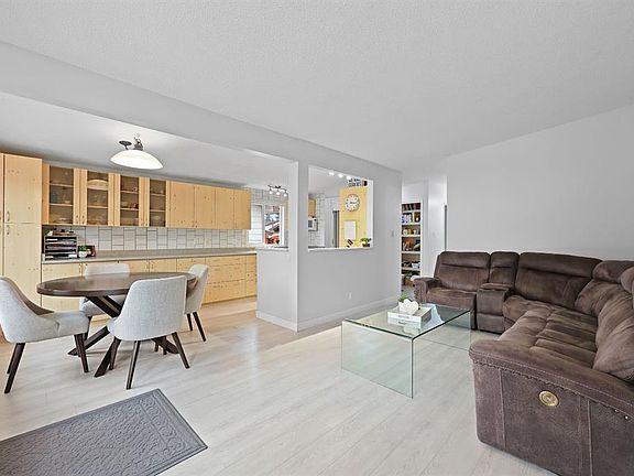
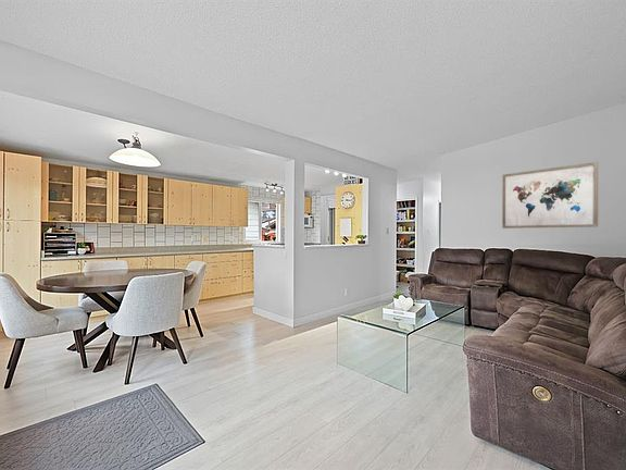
+ wall art (546, 198)
